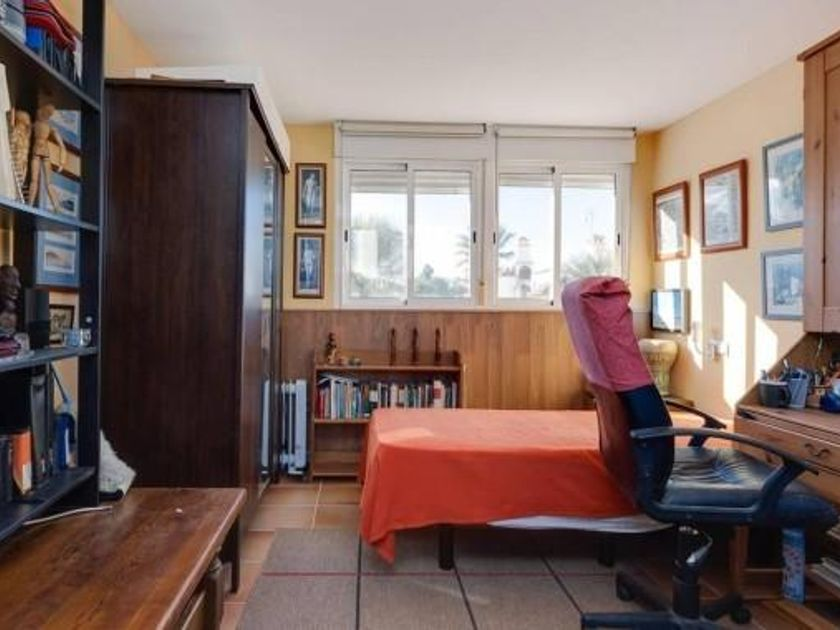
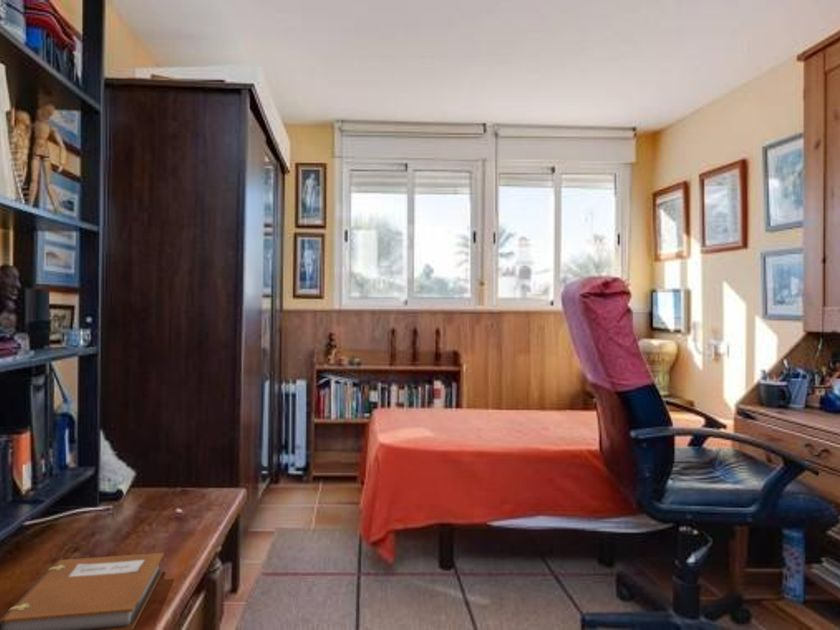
+ notebook (90, 590)
